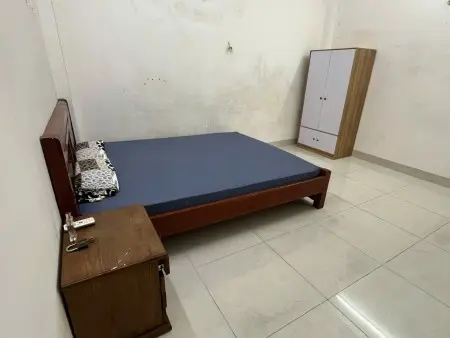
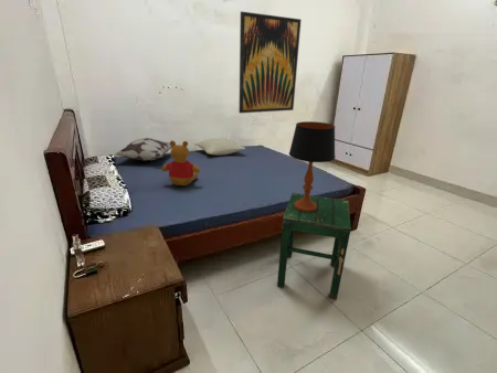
+ teddy bear (182, 161)
+ pillow (219, 146)
+ stool (310, 251)
+ decorative pillow (147, 149)
+ table lamp (309, 168)
+ wall art (269, 66)
